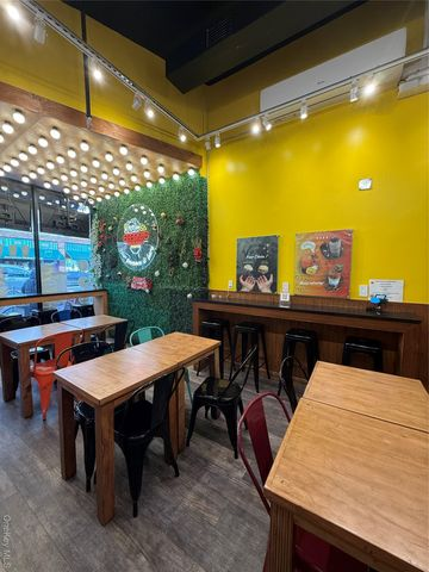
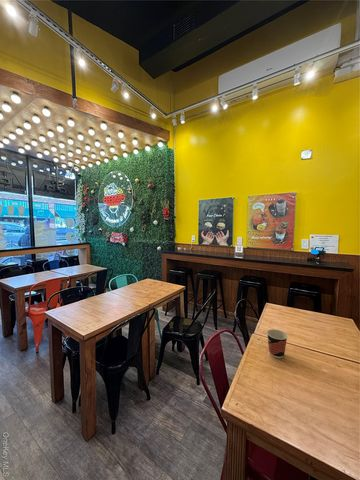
+ cup (276, 344)
